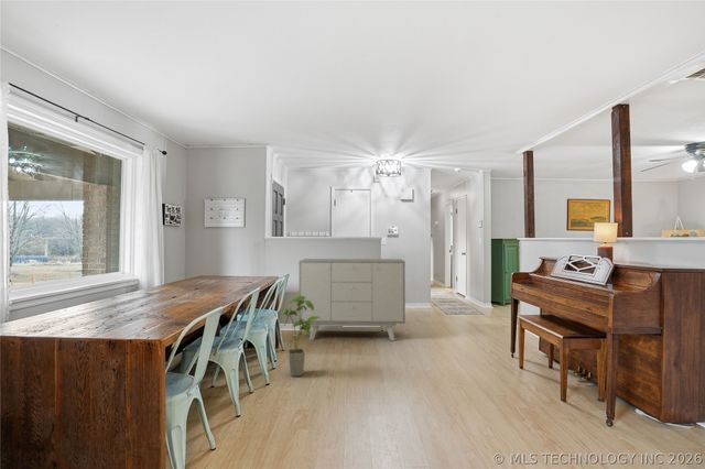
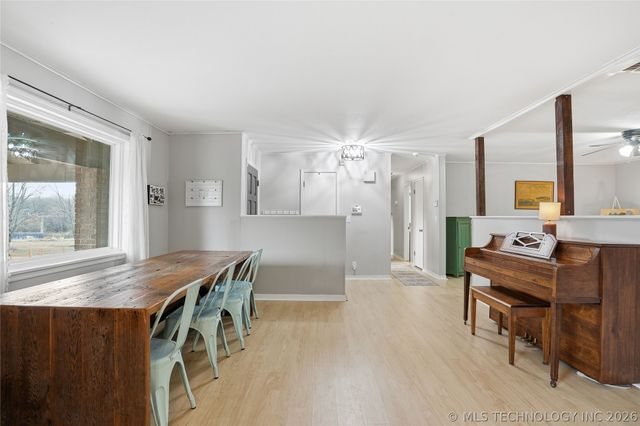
- house plant (301, 334)
- sideboard (351, 297)
